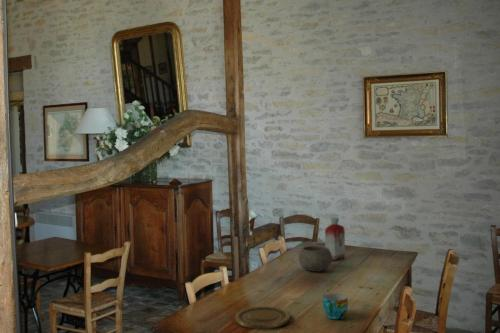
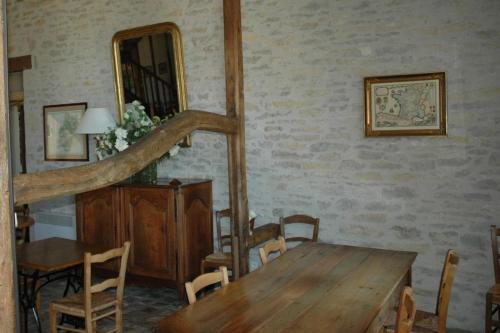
- bowl (315, 258)
- plate (262, 317)
- cup (334, 306)
- bottle (335, 238)
